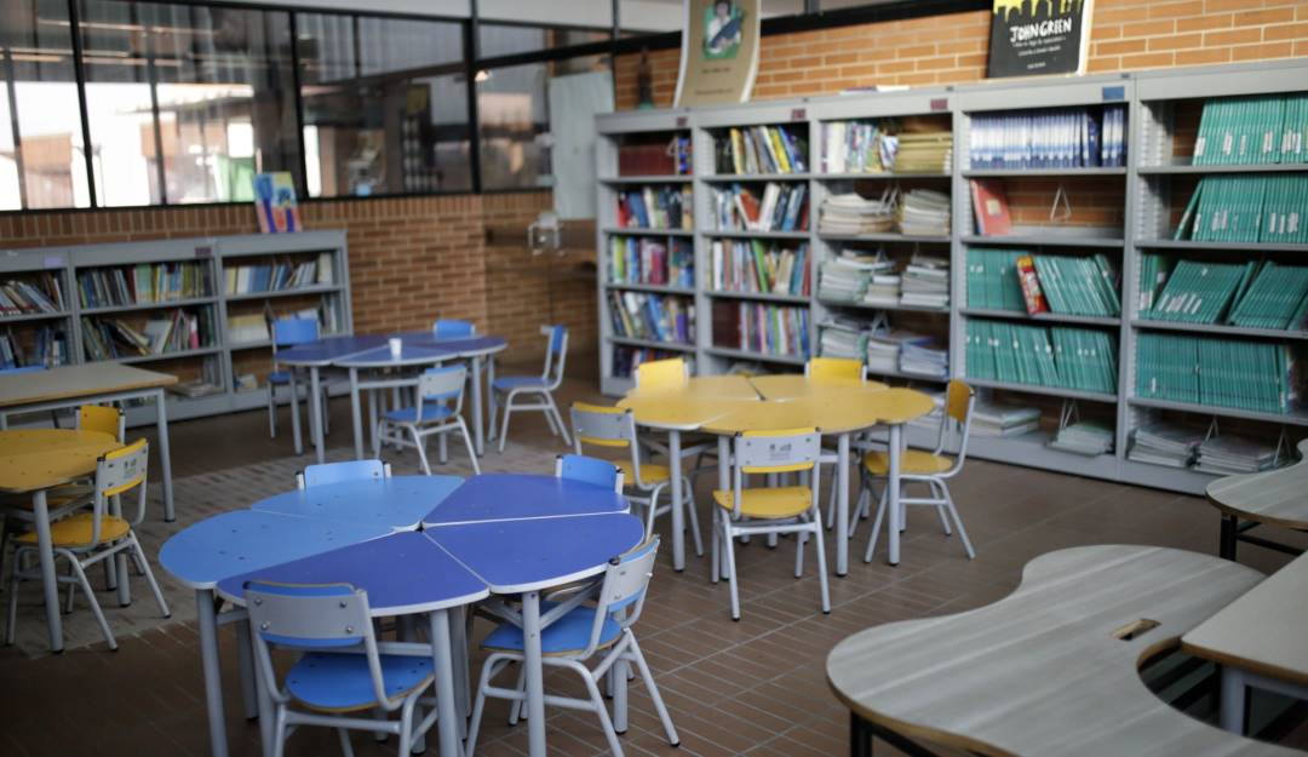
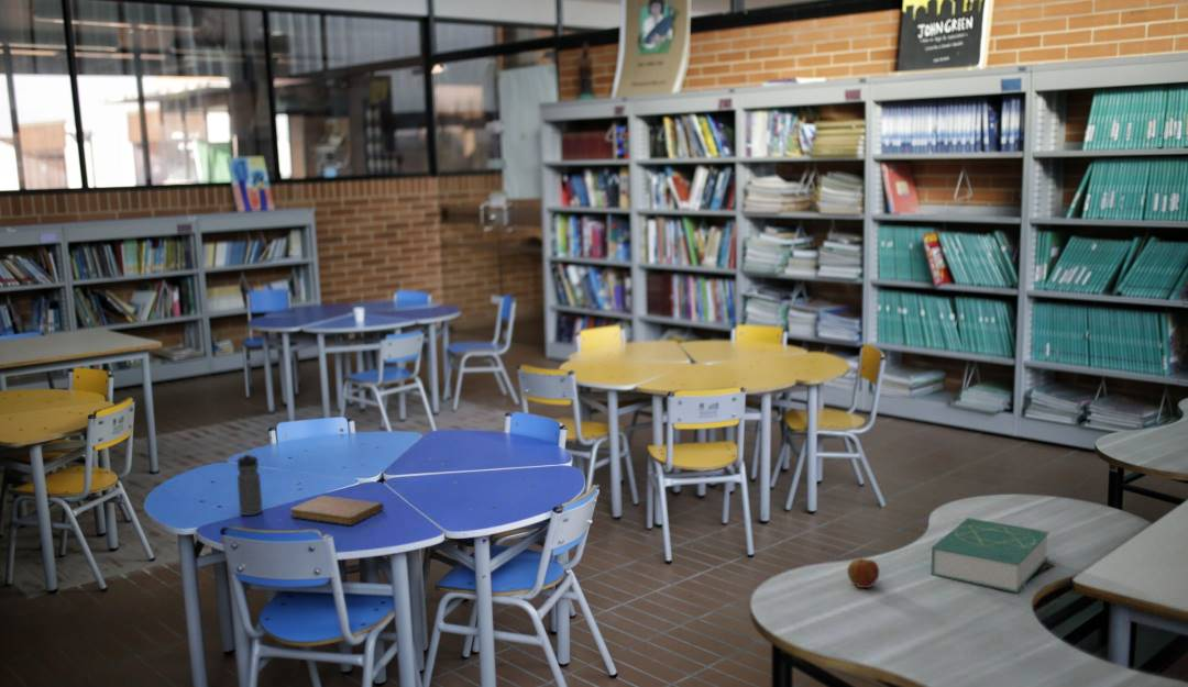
+ water bottle (249, 483)
+ notebook (337, 509)
+ book (990, 552)
+ apple (862, 570)
